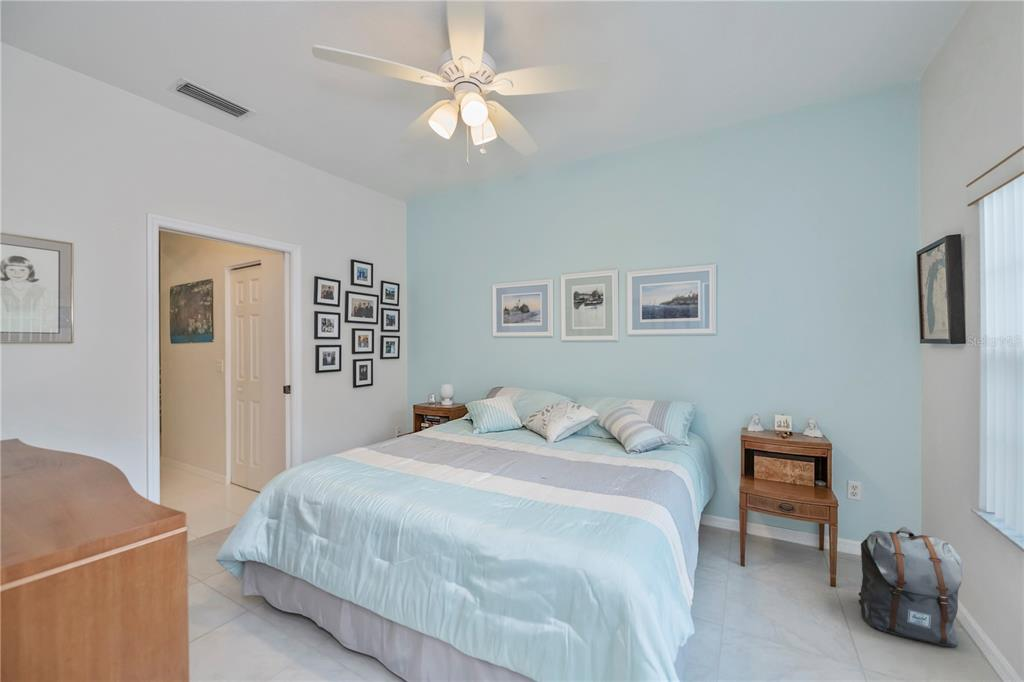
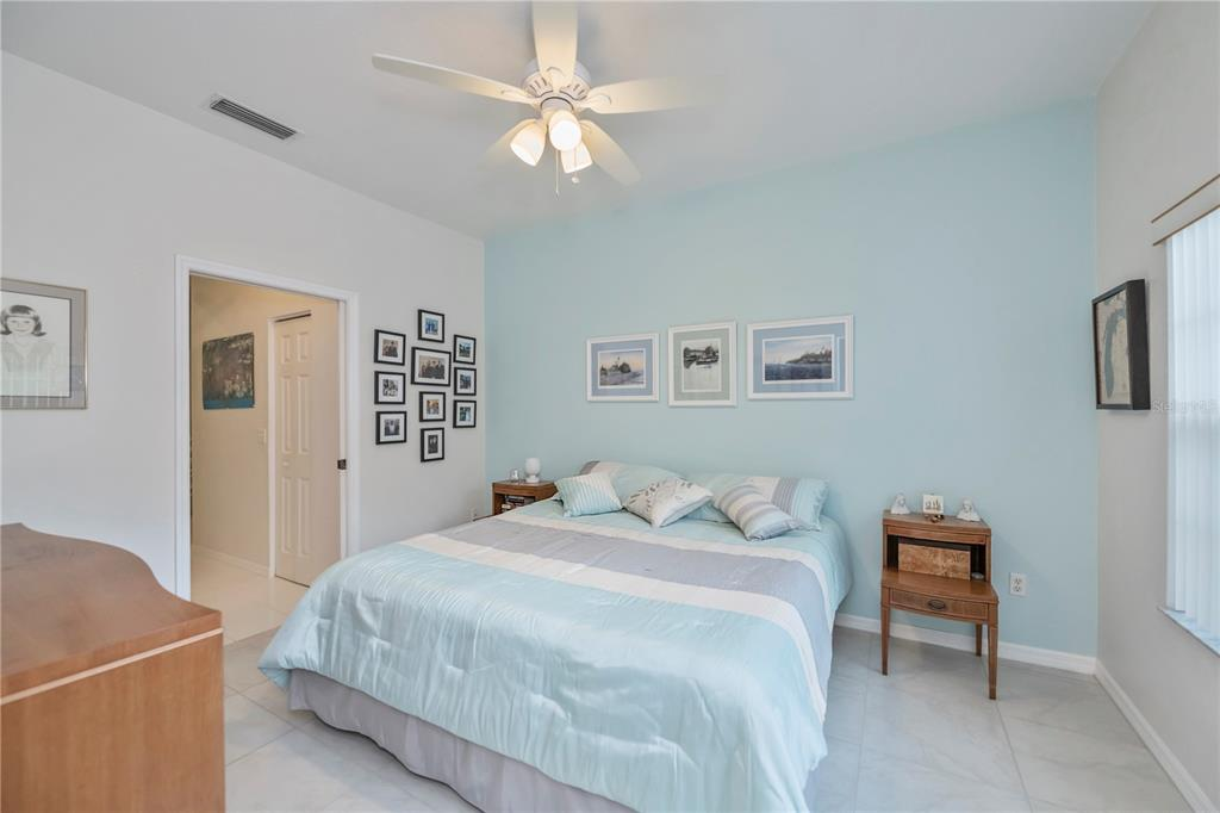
- backpack (906, 578)
